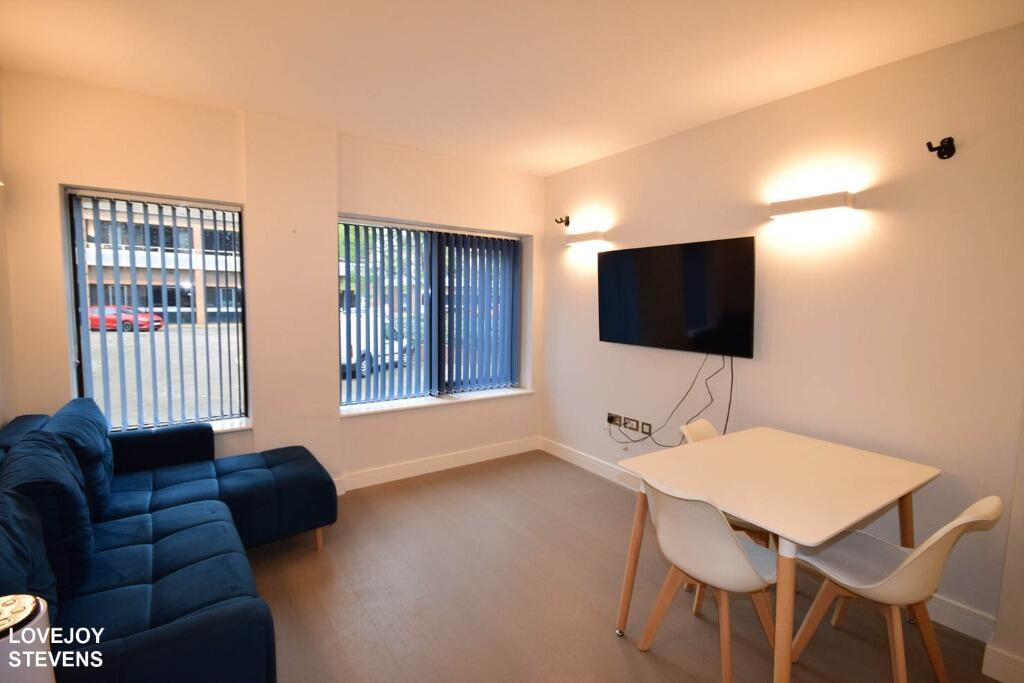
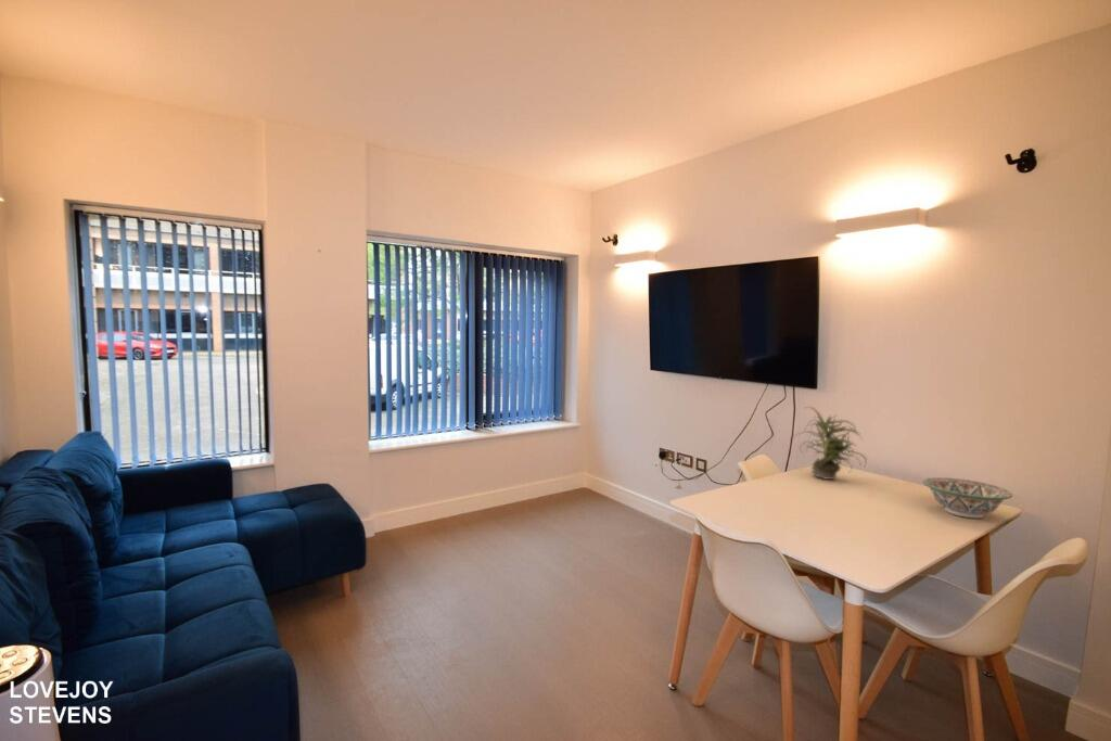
+ potted plant (827, 440)
+ decorative bowl (965, 499)
